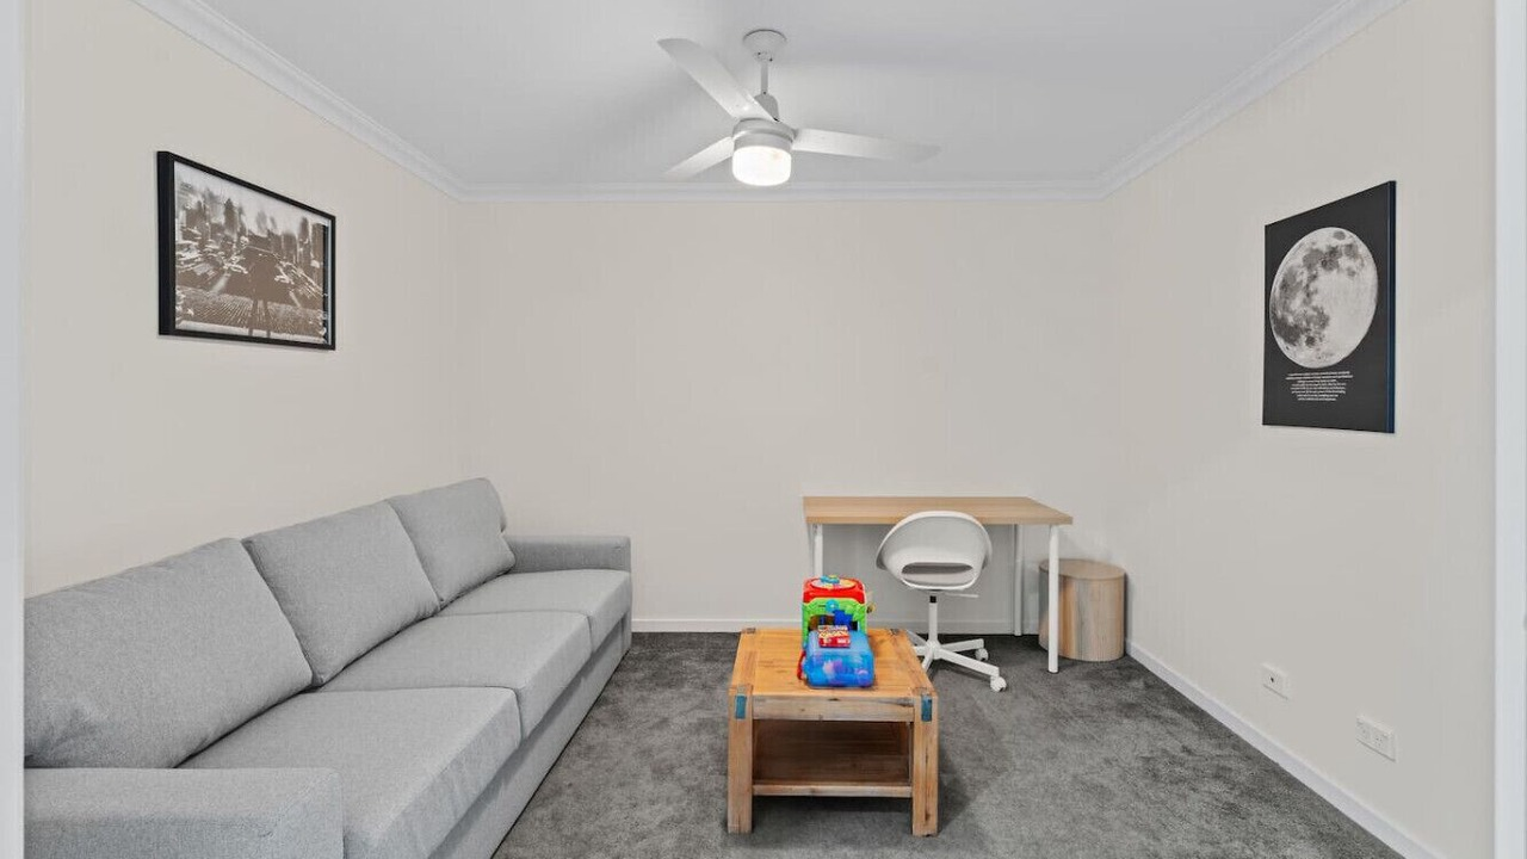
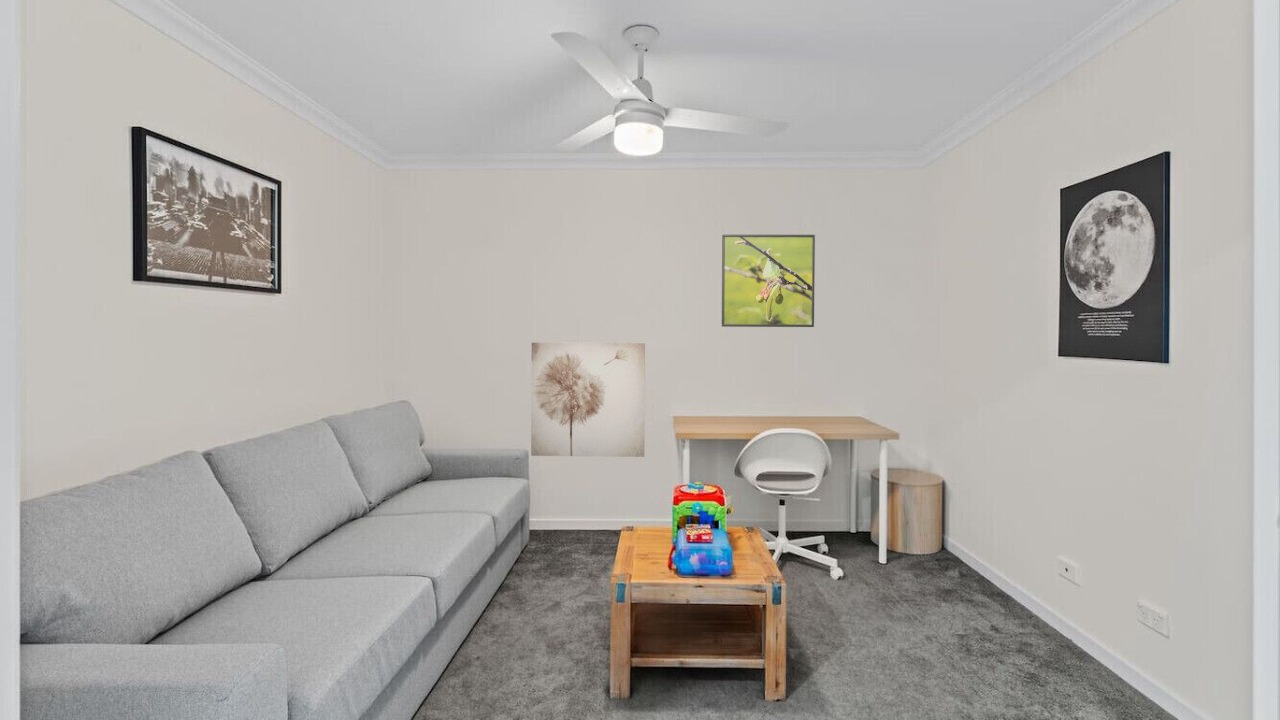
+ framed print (768, 280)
+ wall art (588, 399)
